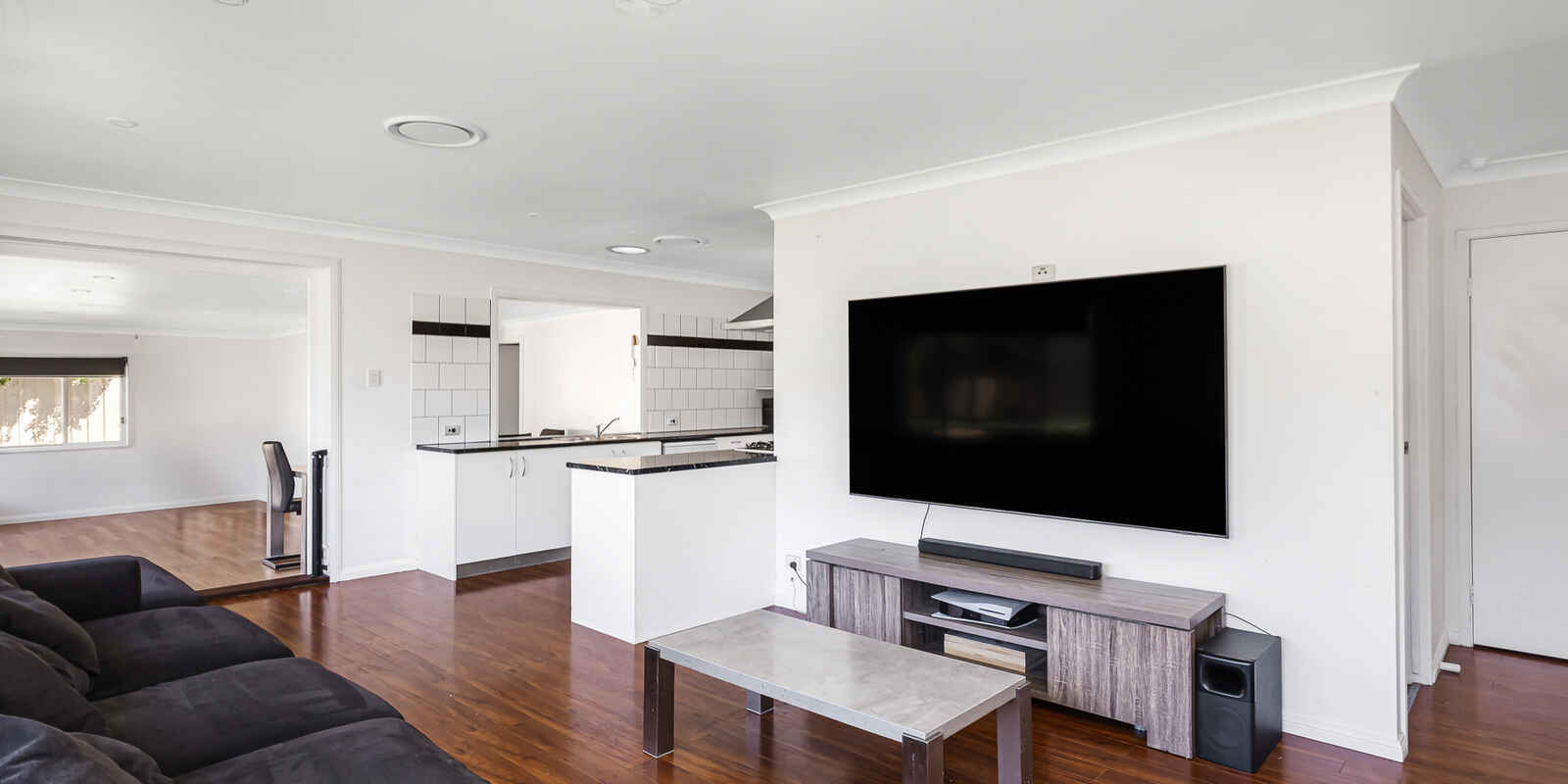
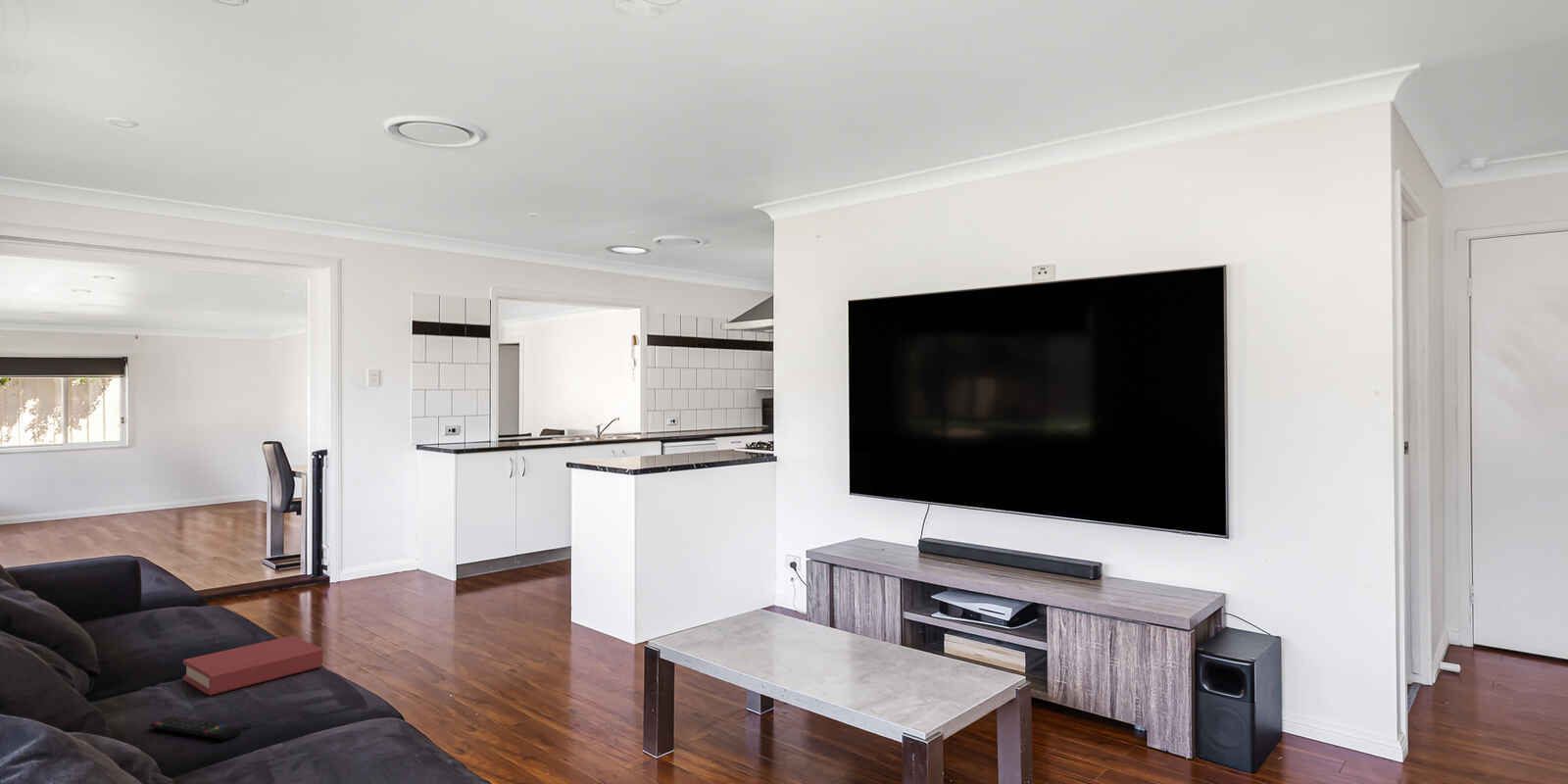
+ hardback book (254, 663)
+ remote control (195, 728)
